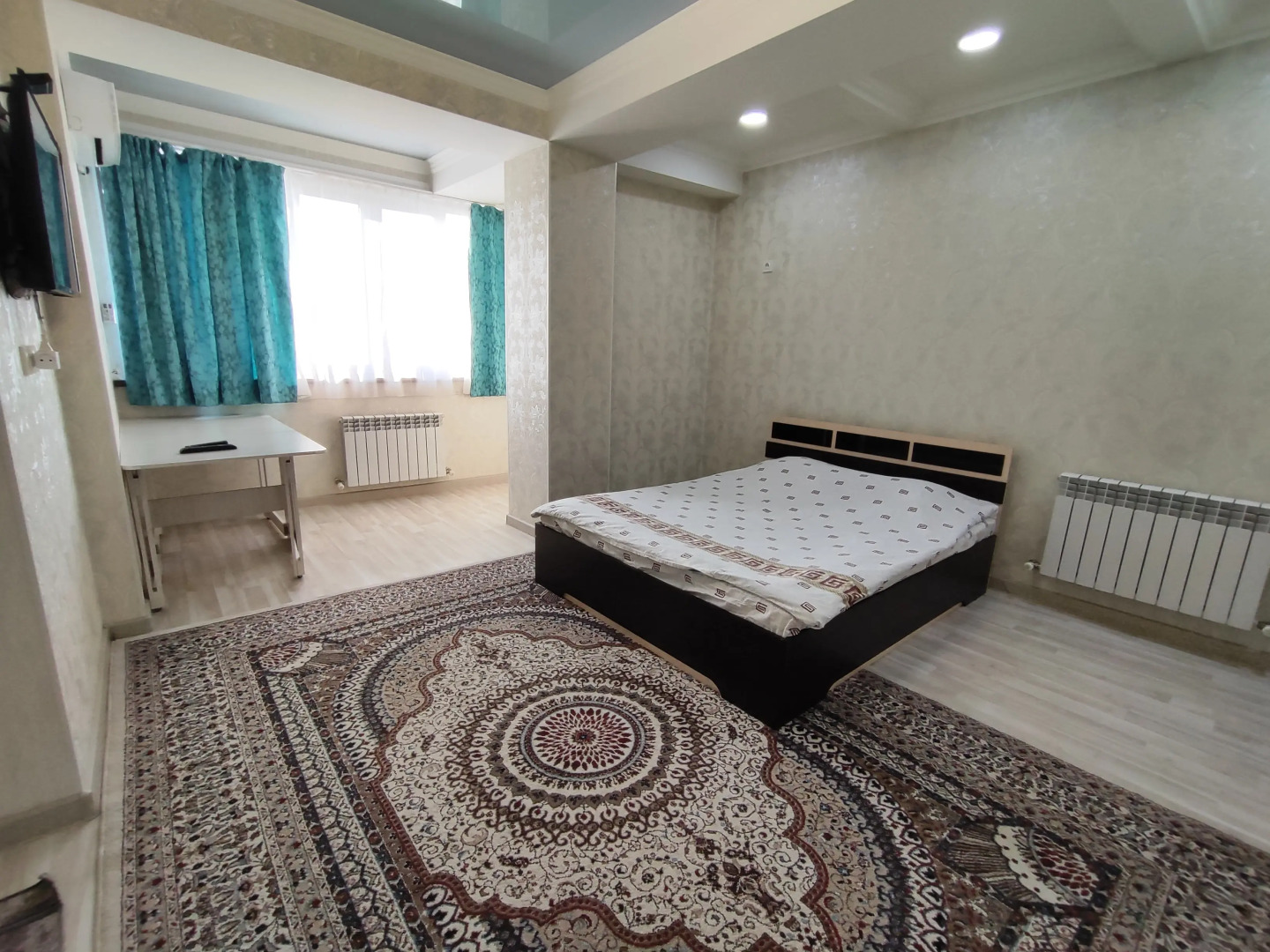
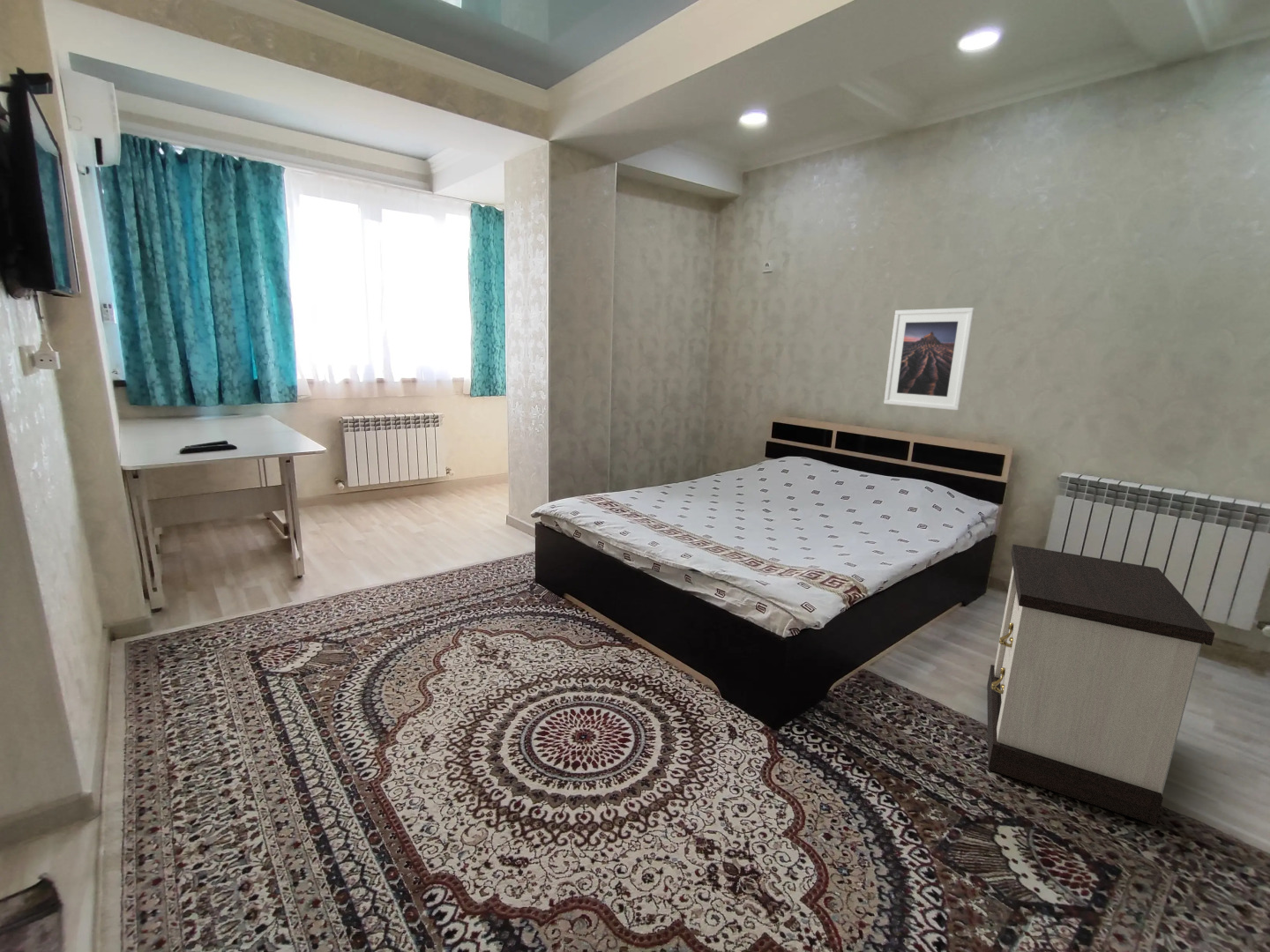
+ nightstand (1074, 665)
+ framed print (926, 359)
